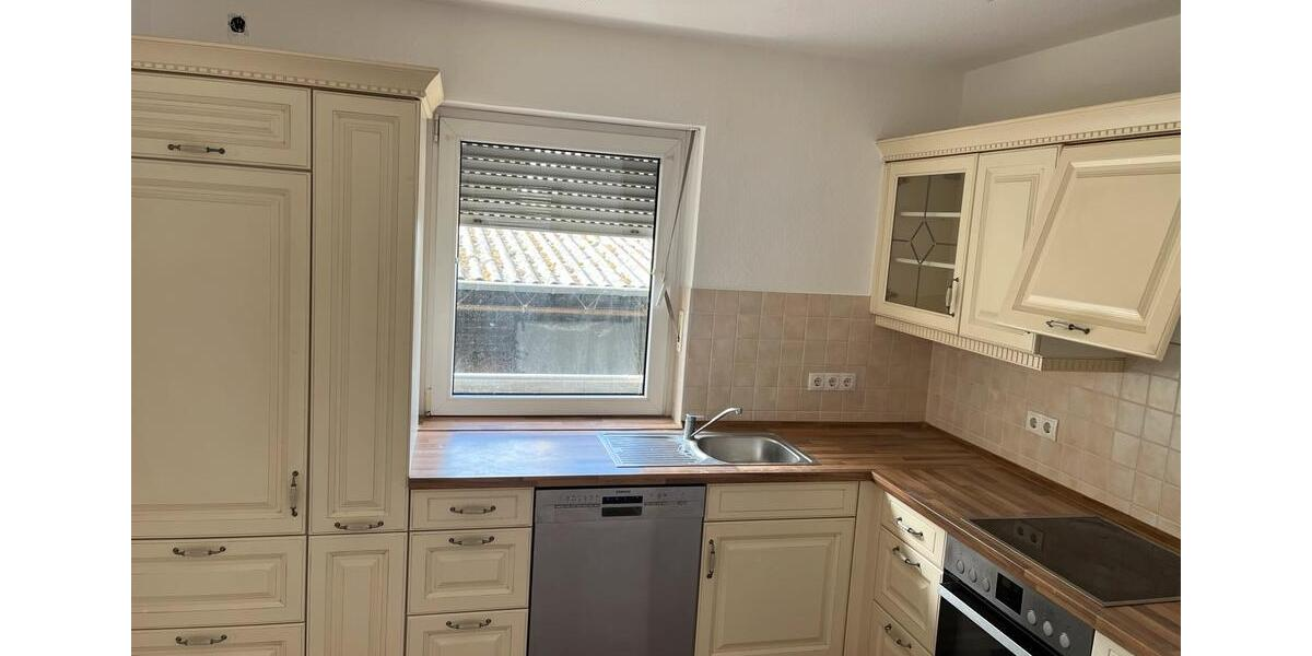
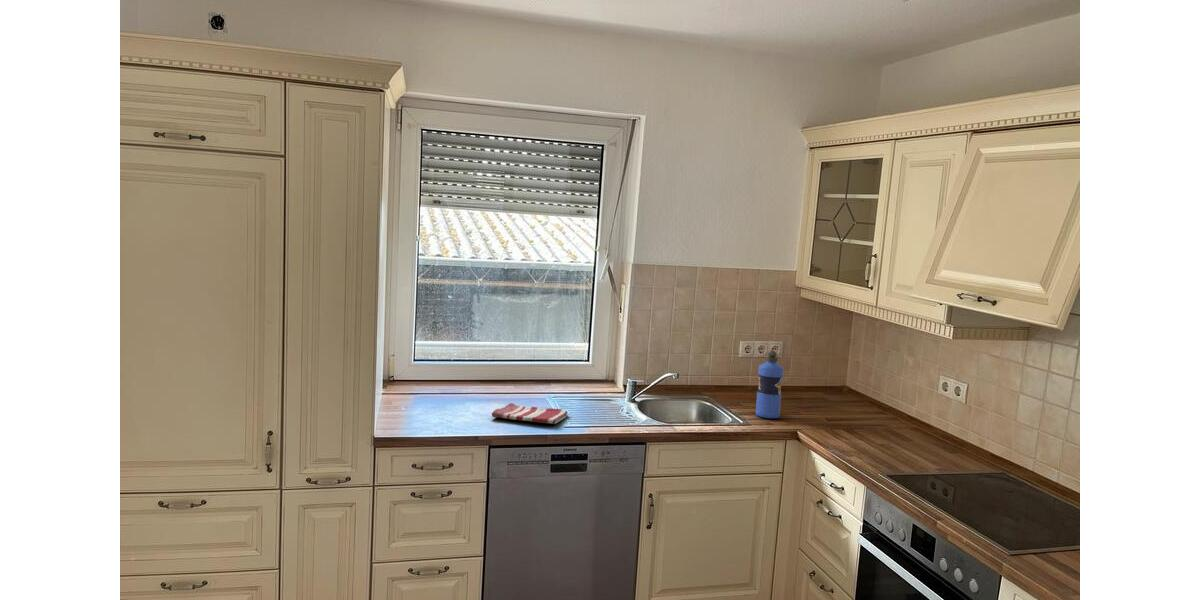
+ water bottle (769, 383)
+ dish towel (530, 413)
